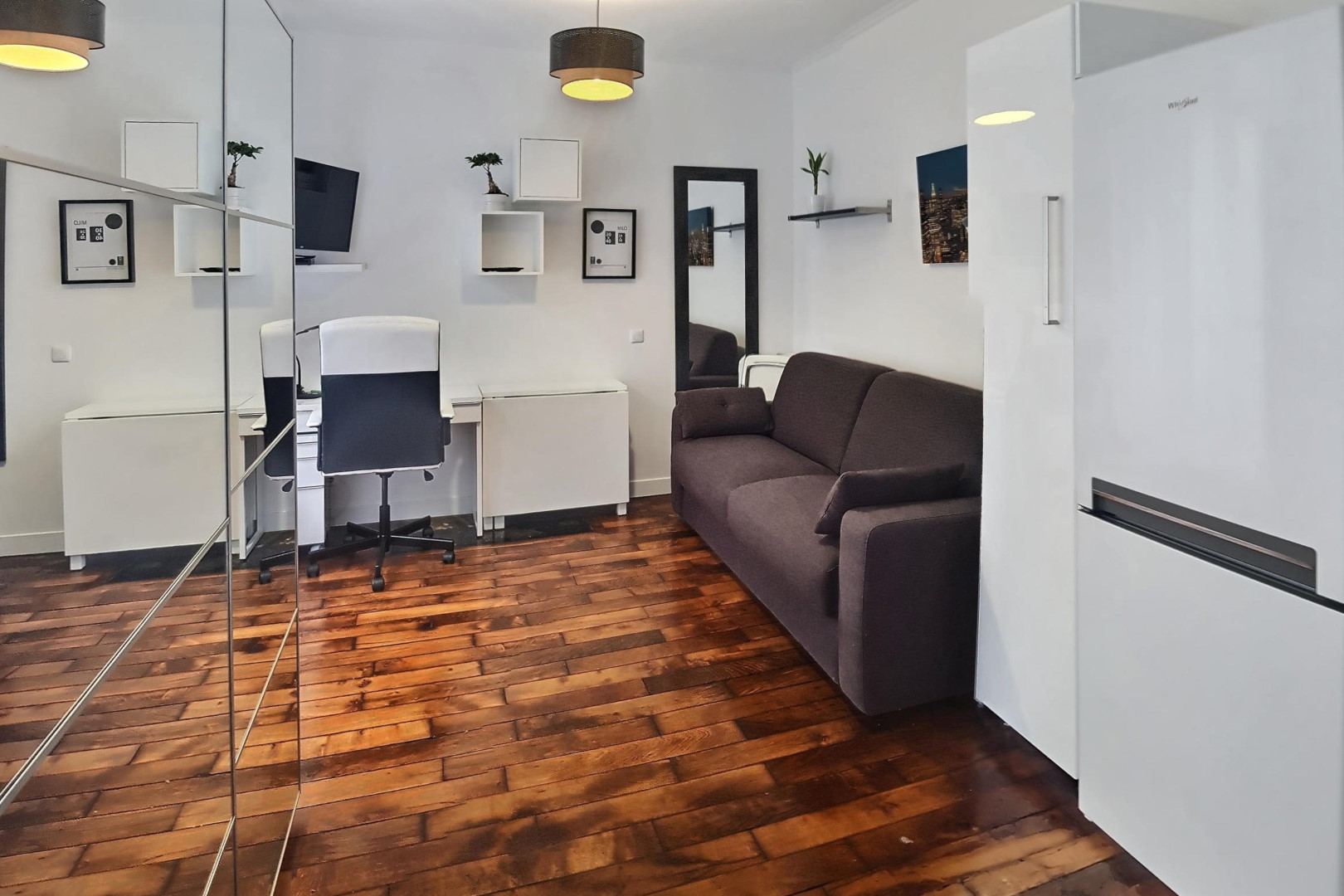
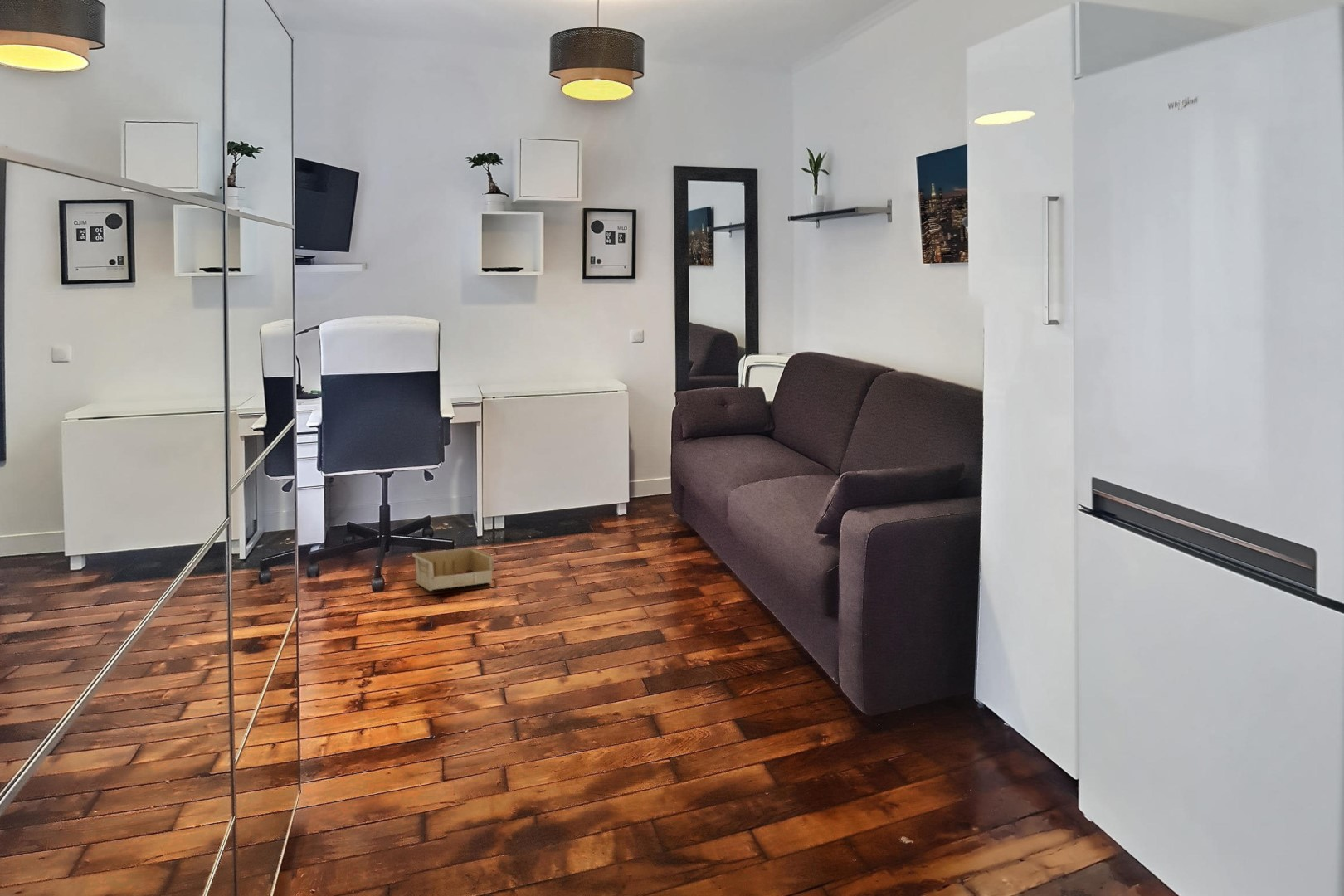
+ storage bin (453, 568)
